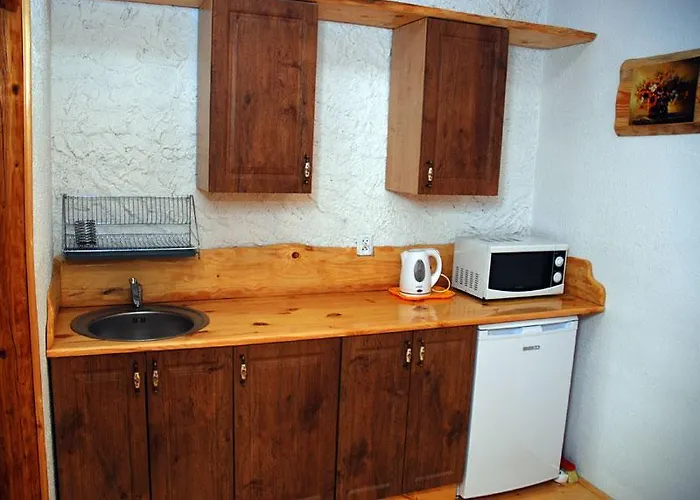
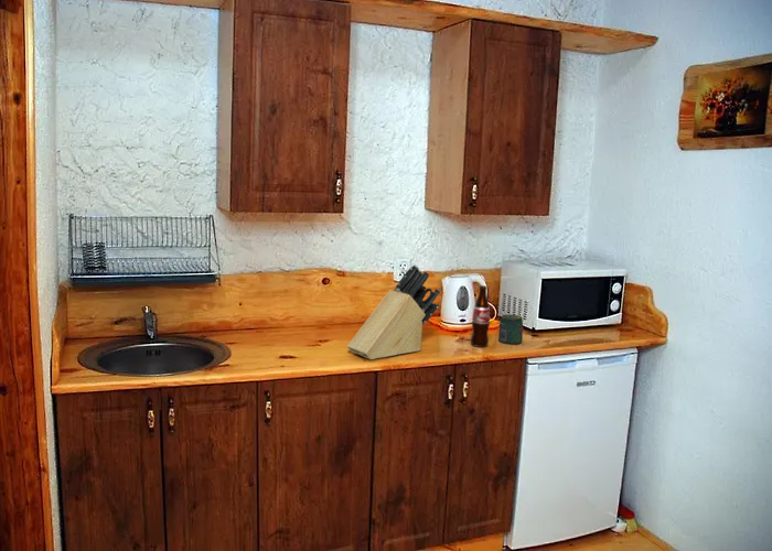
+ knife block (396, 309)
+ jar (511, 328)
+ bottle (481, 315)
